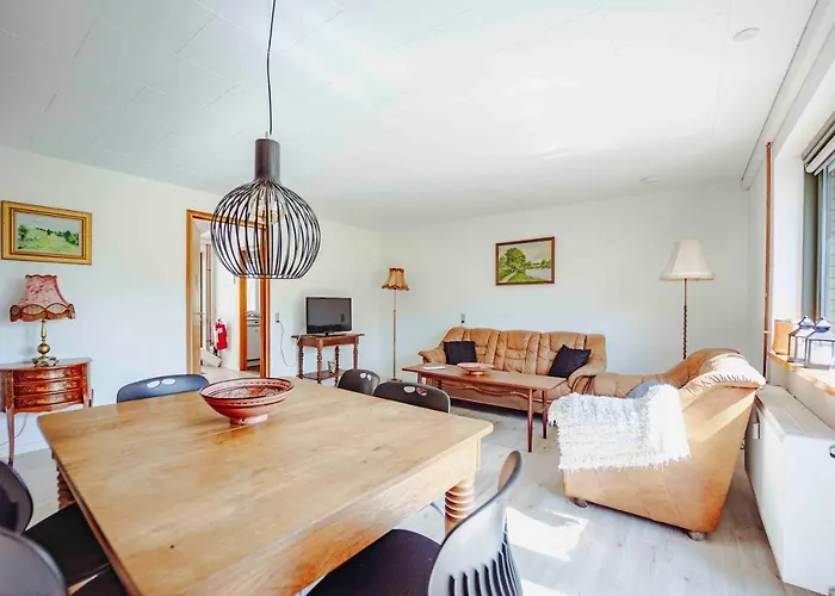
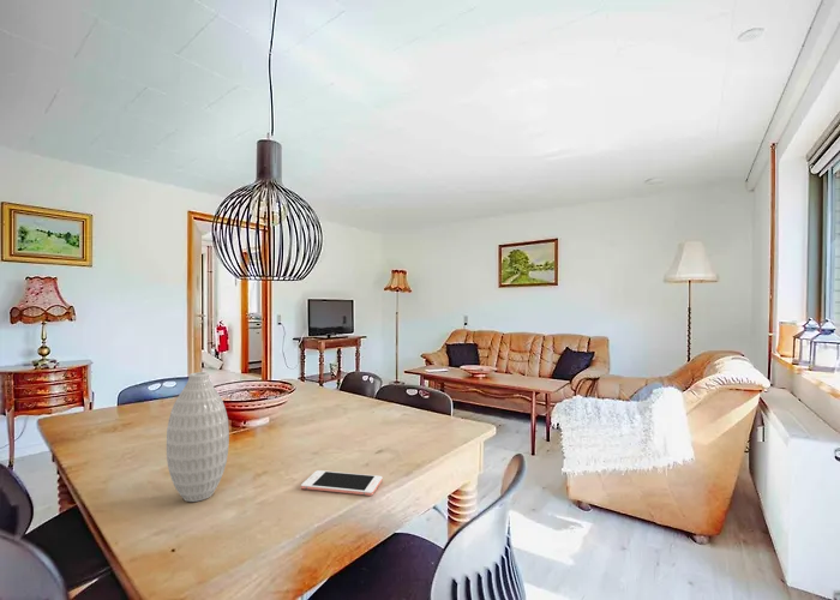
+ vase (198, 434)
+ cell phone (342, 481)
